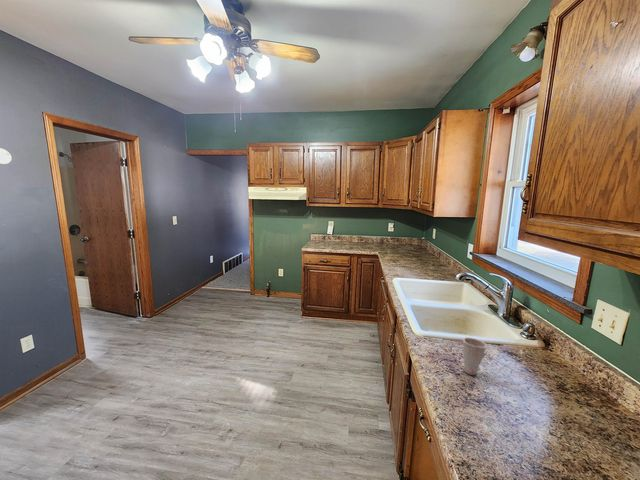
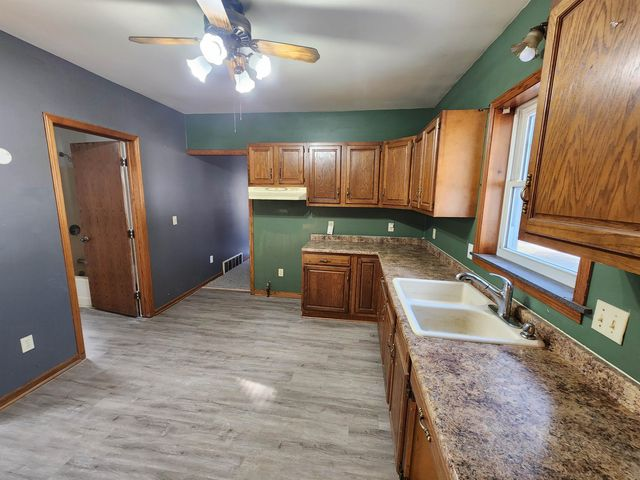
- cup (473, 356)
